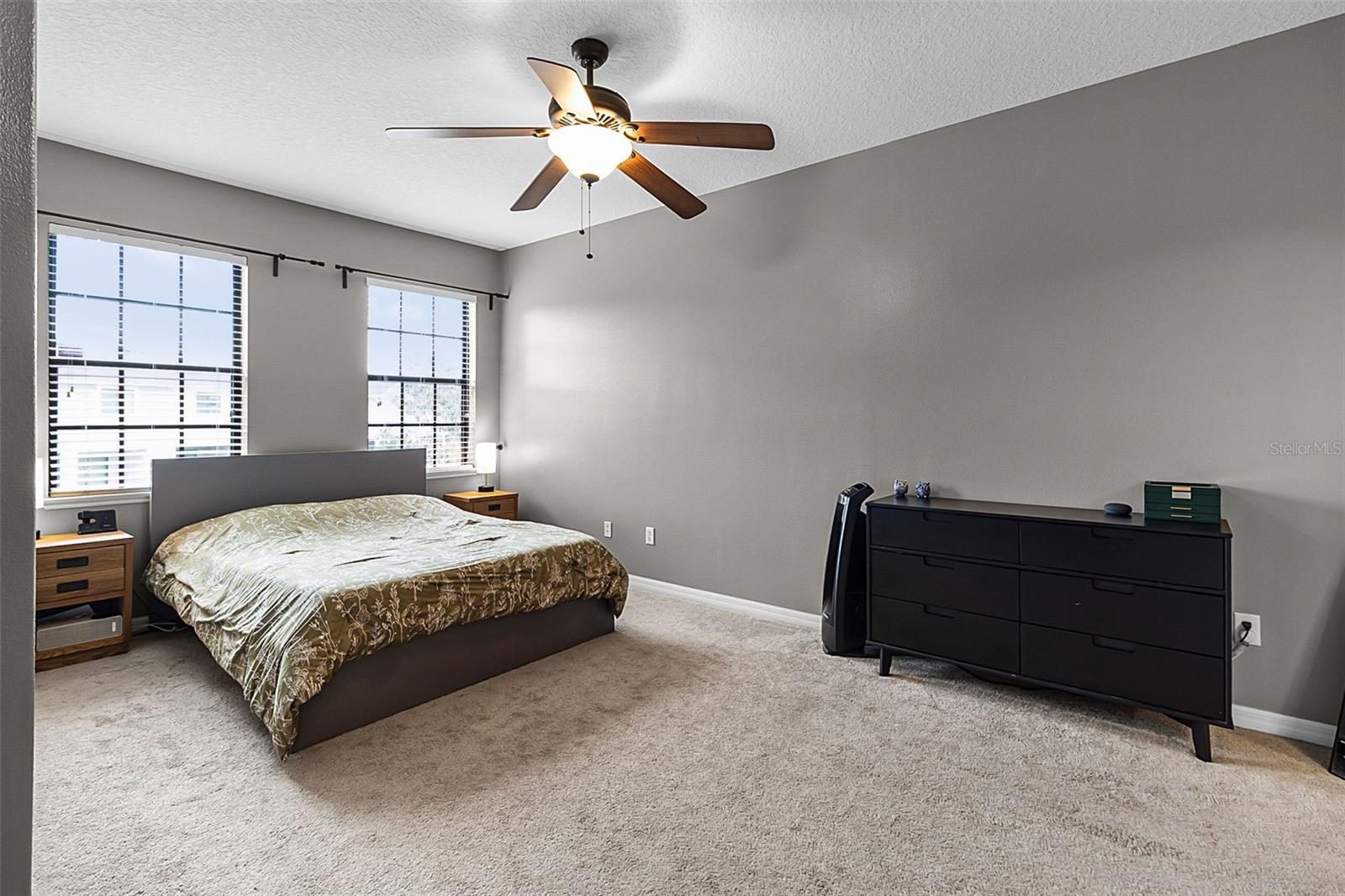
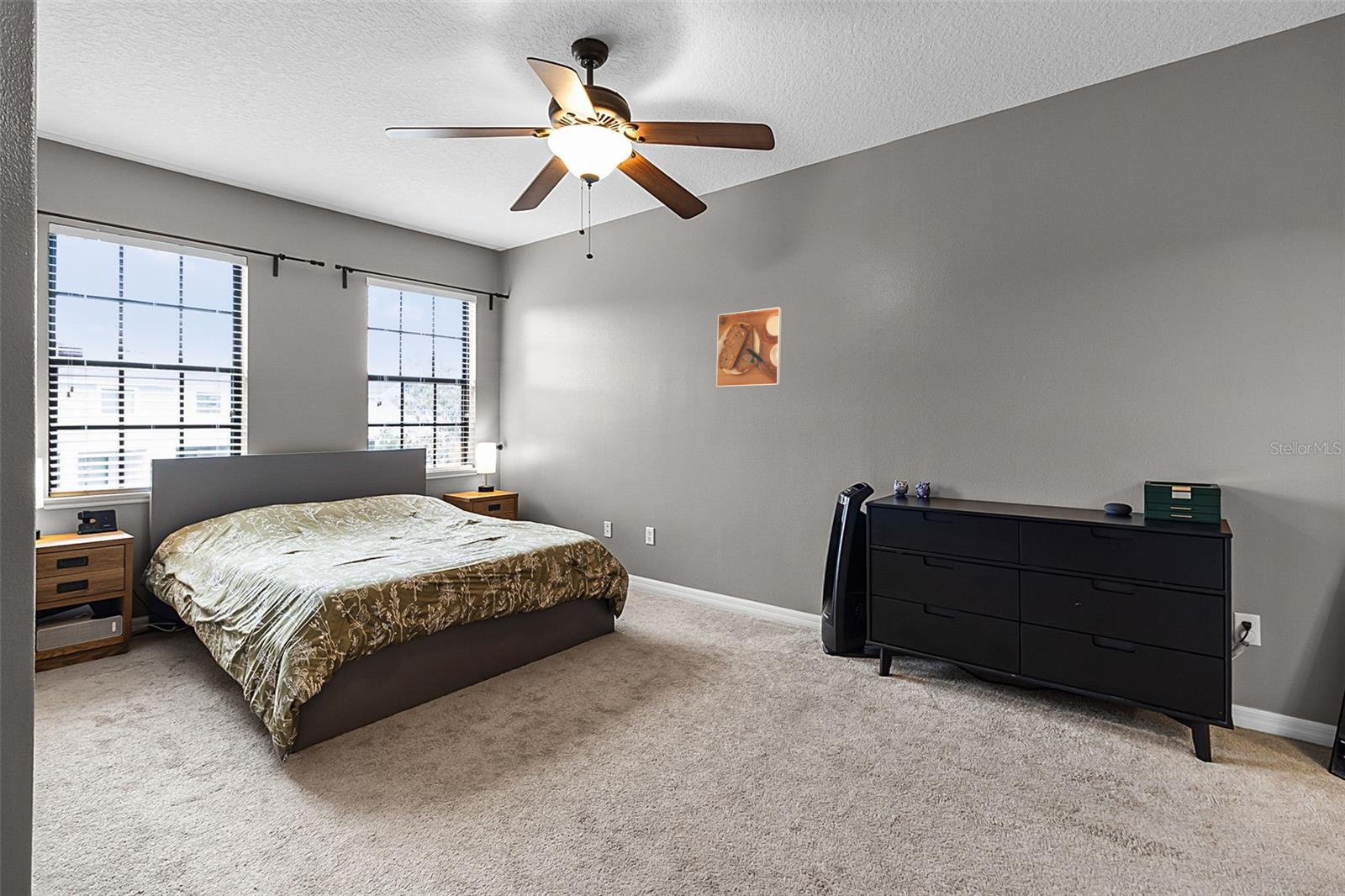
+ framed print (748, 348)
